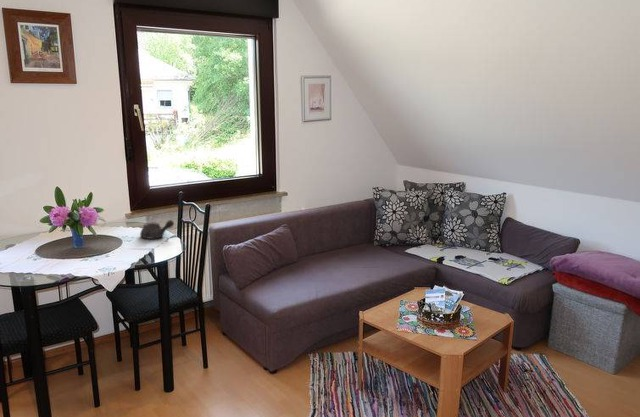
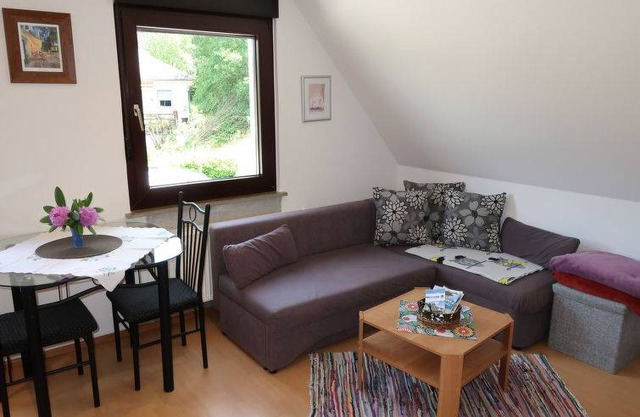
- teapot (156, 228)
